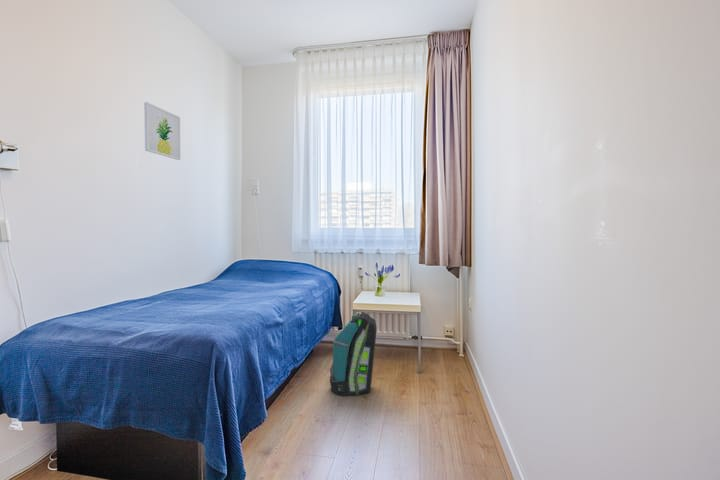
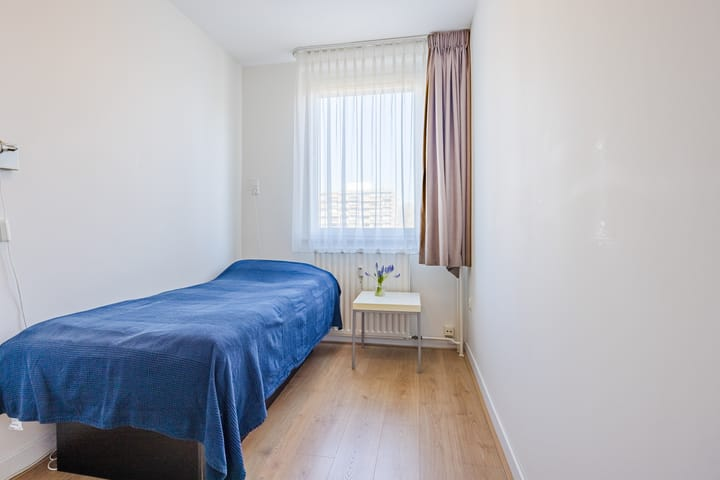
- wall art (163, 132)
- backpack (355, 351)
